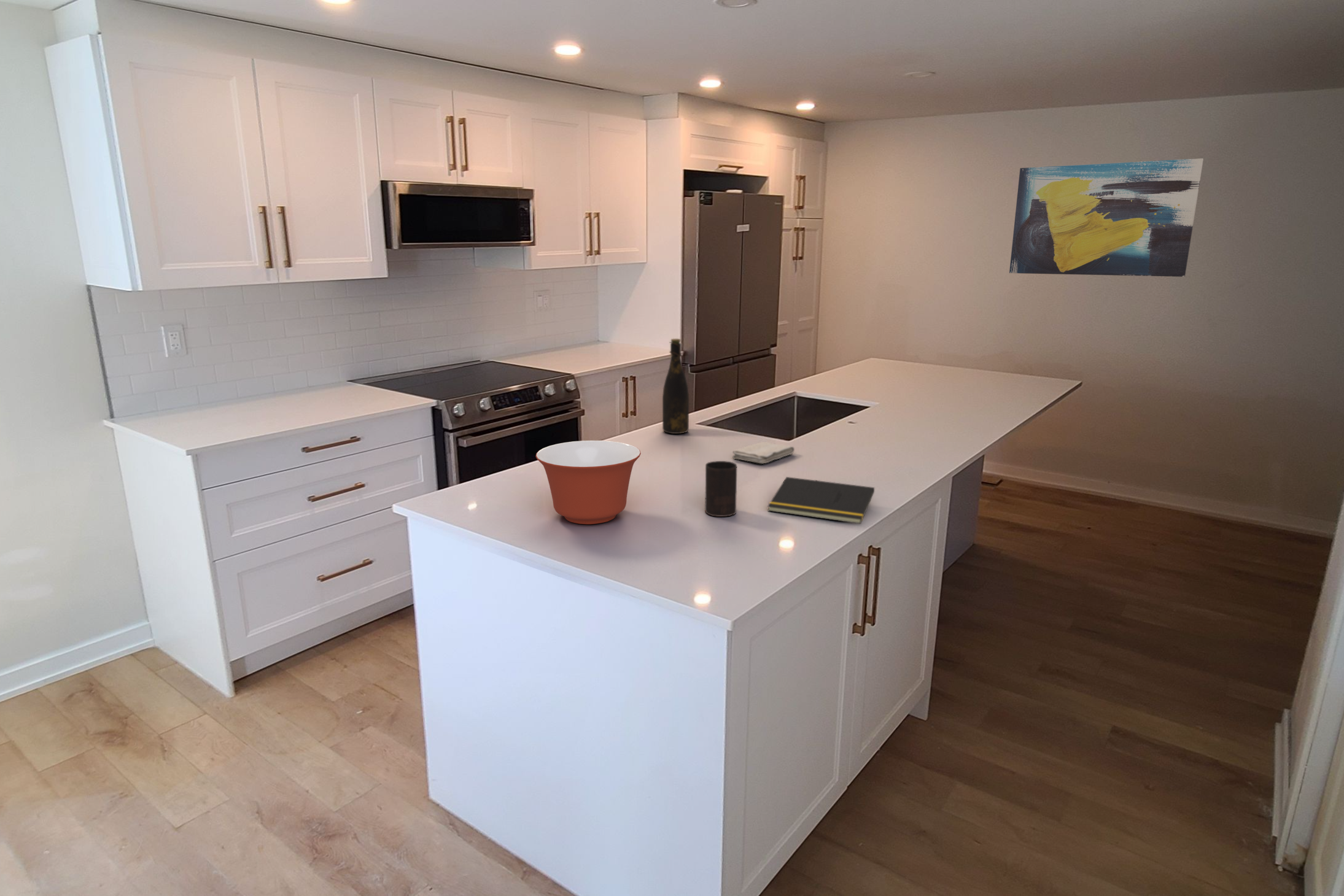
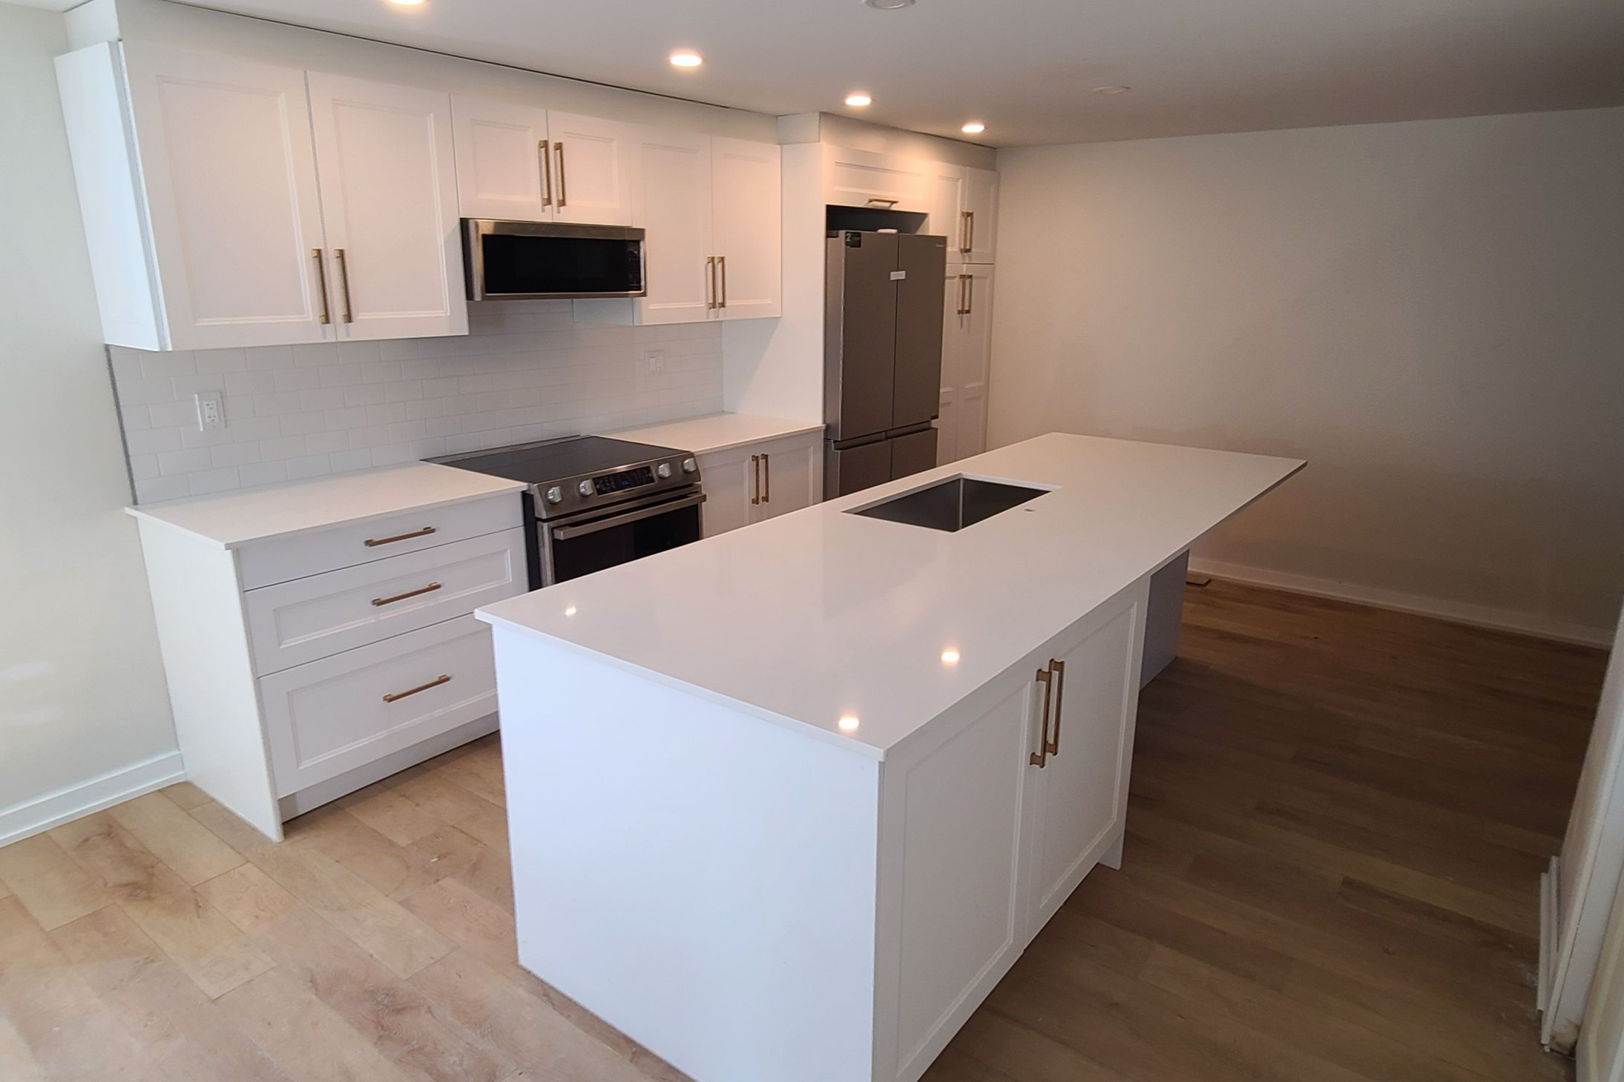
- bottle (675, 385)
- wall art (1099, 220)
- washcloth (763, 451)
- notepad (822, 499)
- cup (721, 488)
- mixing bowl (589, 484)
